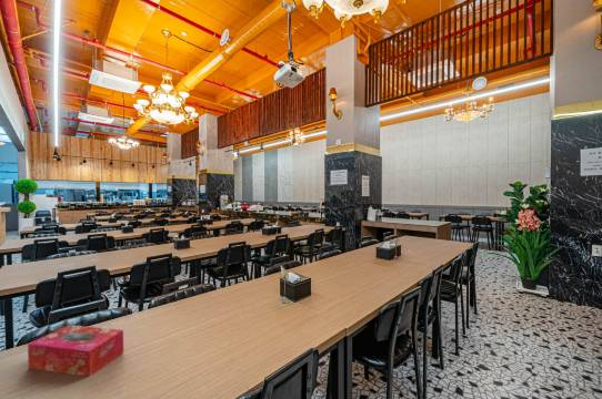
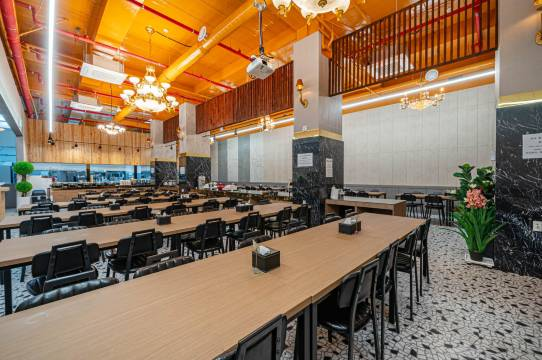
- tissue box (78, 348)
